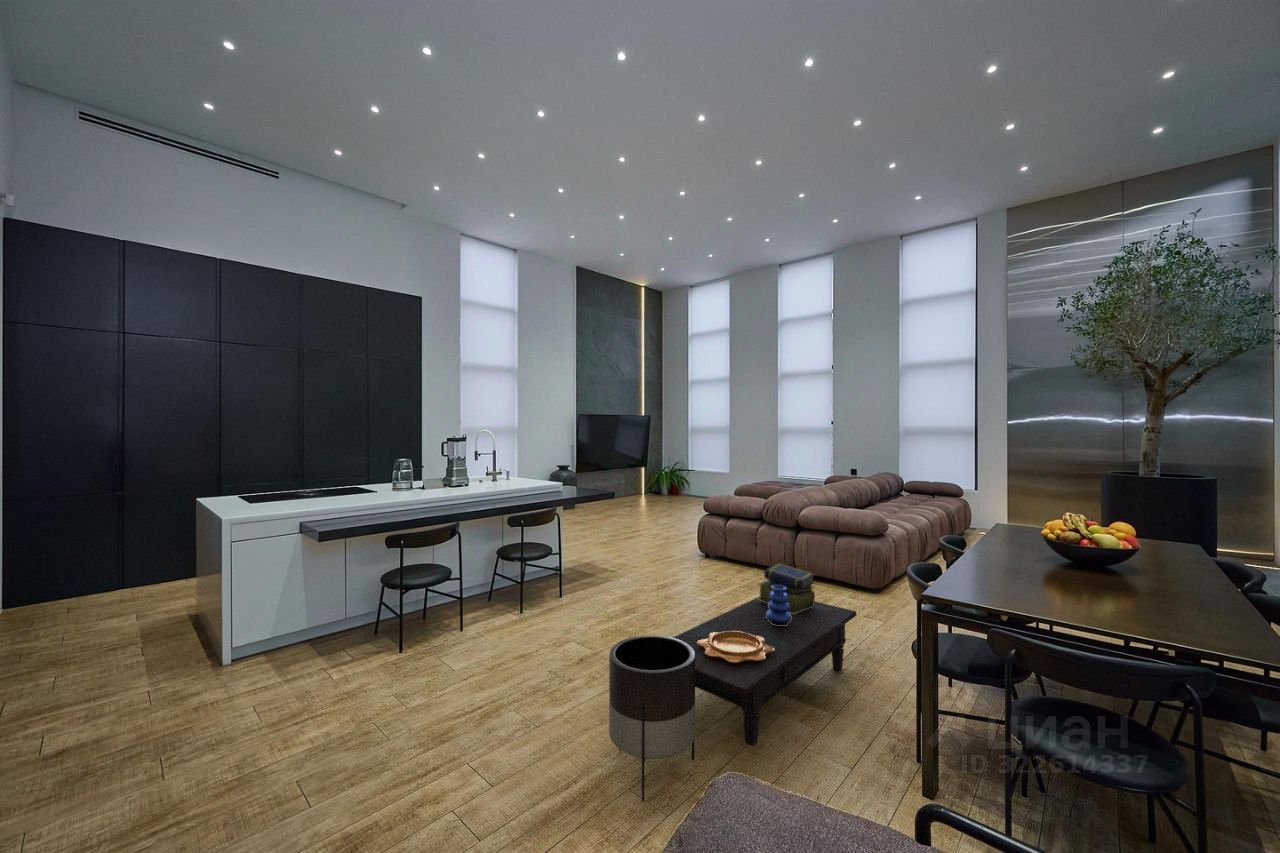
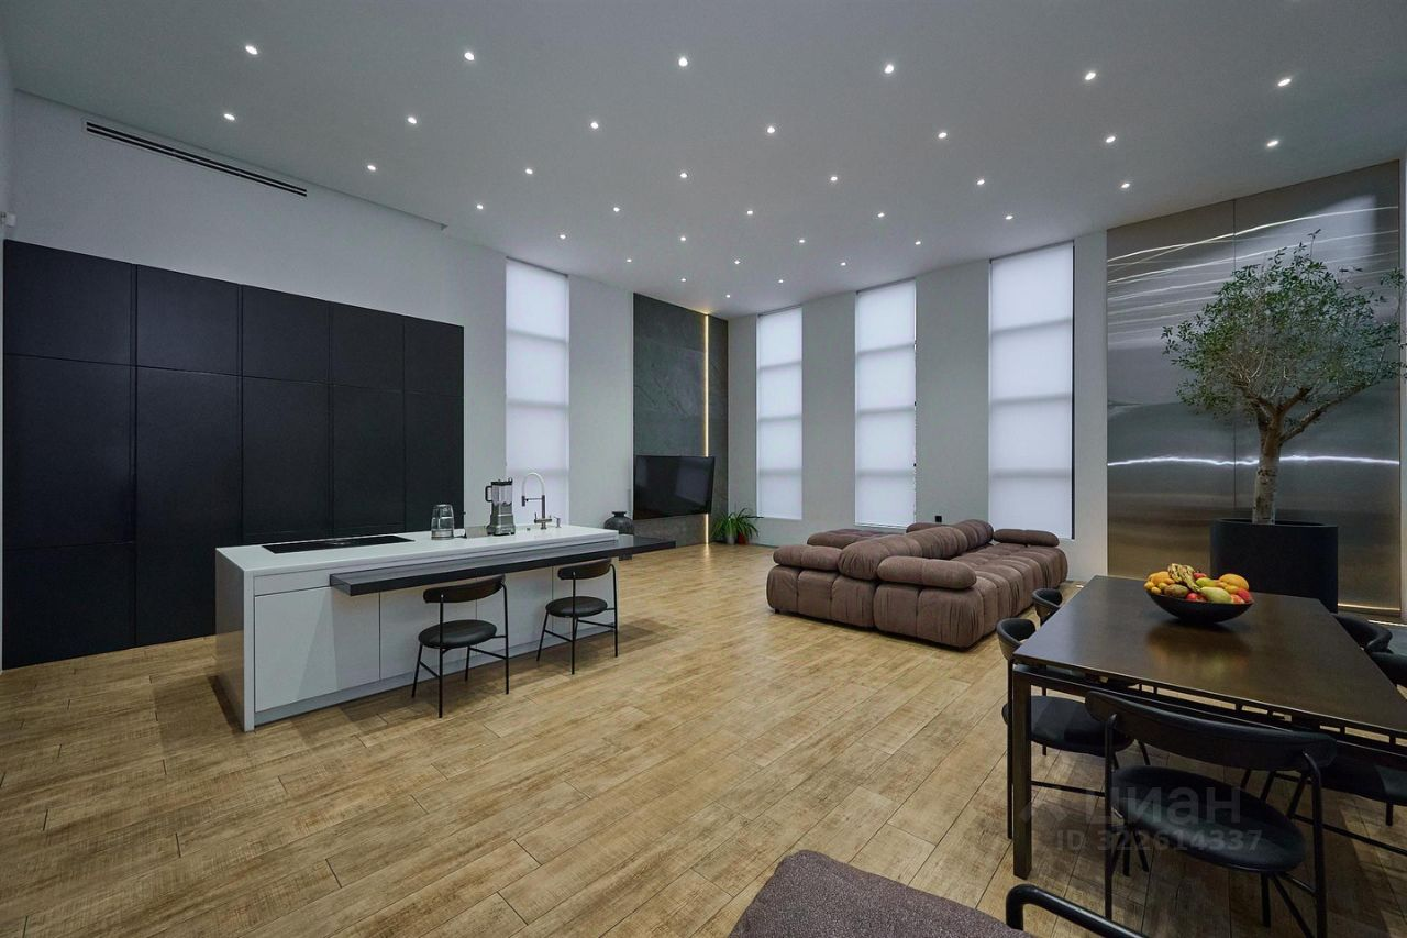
- planter (651, 710)
- stack of books (788, 586)
- decorative bowl (735, 644)
- coffee table (761, 660)
- vase (778, 605)
